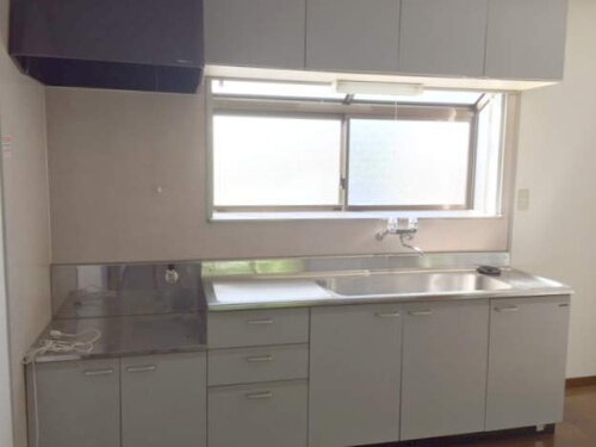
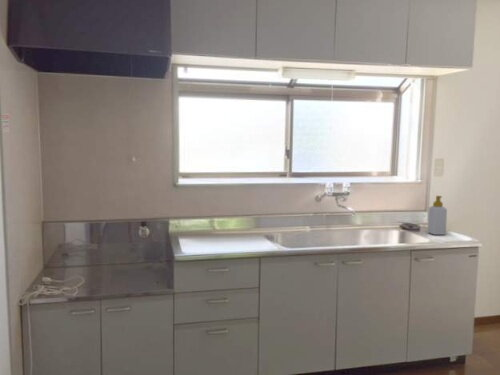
+ soap bottle (437, 214)
